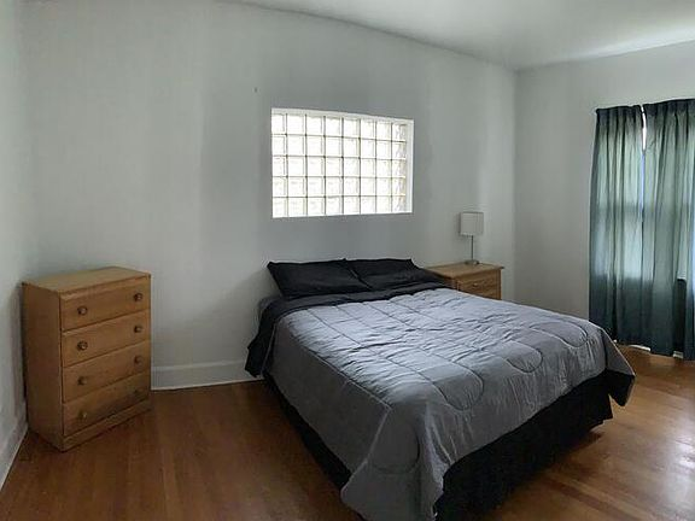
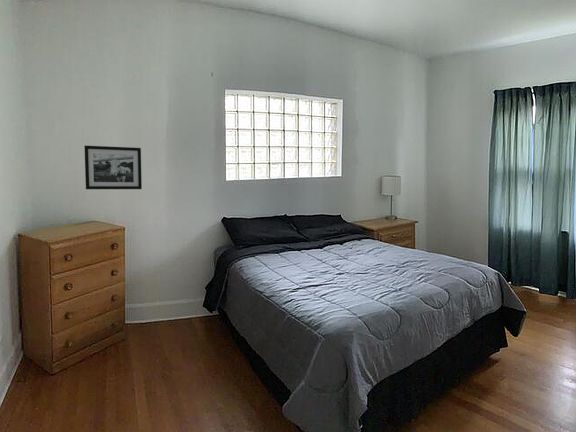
+ picture frame (113, 168)
